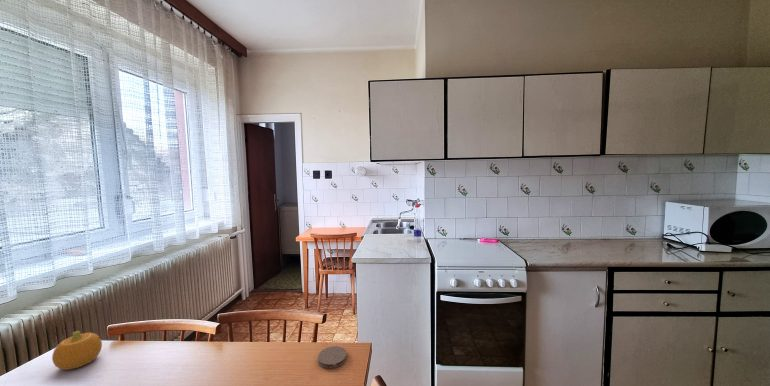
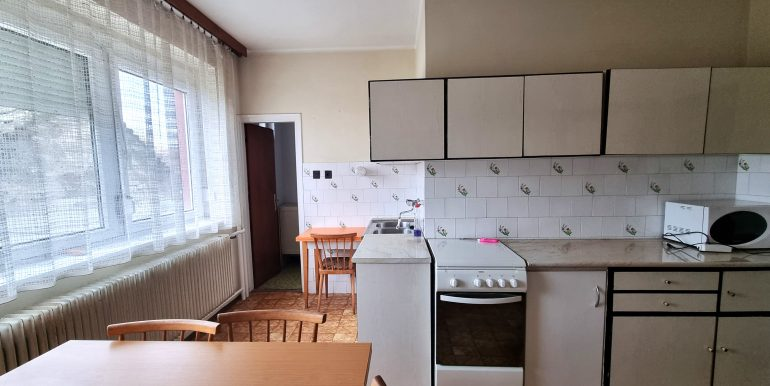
- coaster (332, 356)
- fruit (77, 347)
